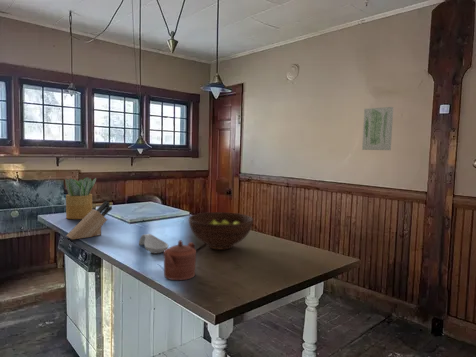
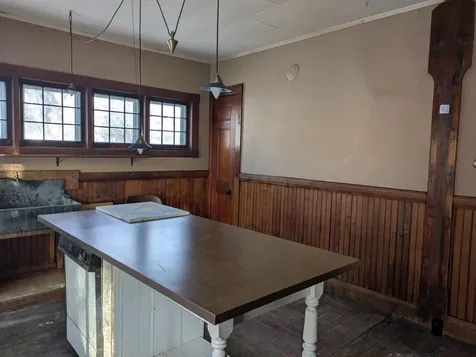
- knife block (90, 218)
- wall art (377, 129)
- spoon rest (151, 242)
- fruit bowl (220, 232)
- potted plant (81, 197)
- teapot (179, 257)
